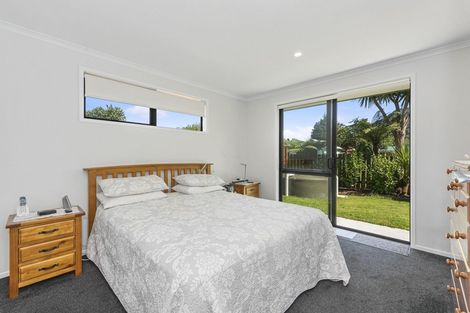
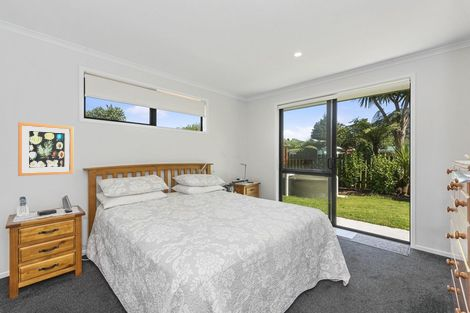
+ wall art (47, 149)
